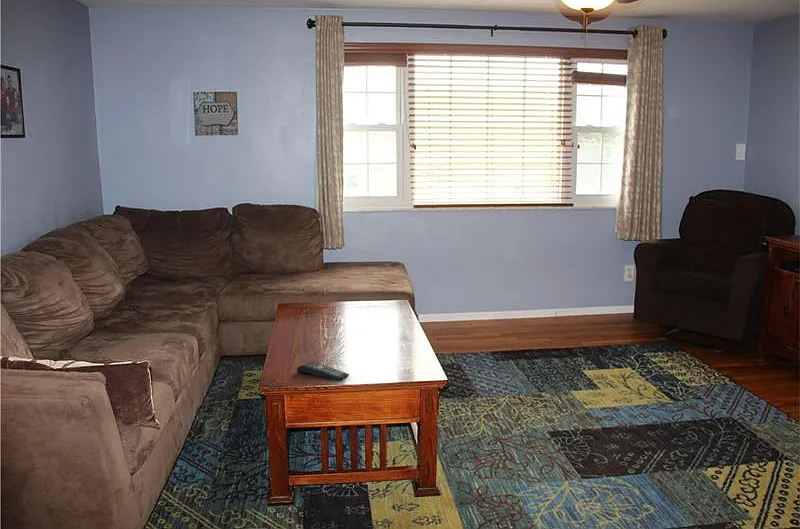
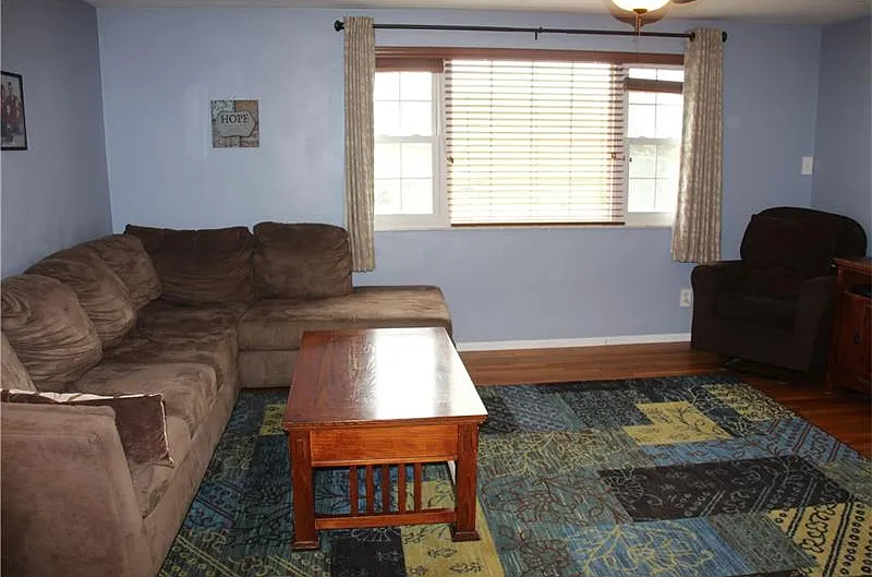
- remote control (322, 371)
